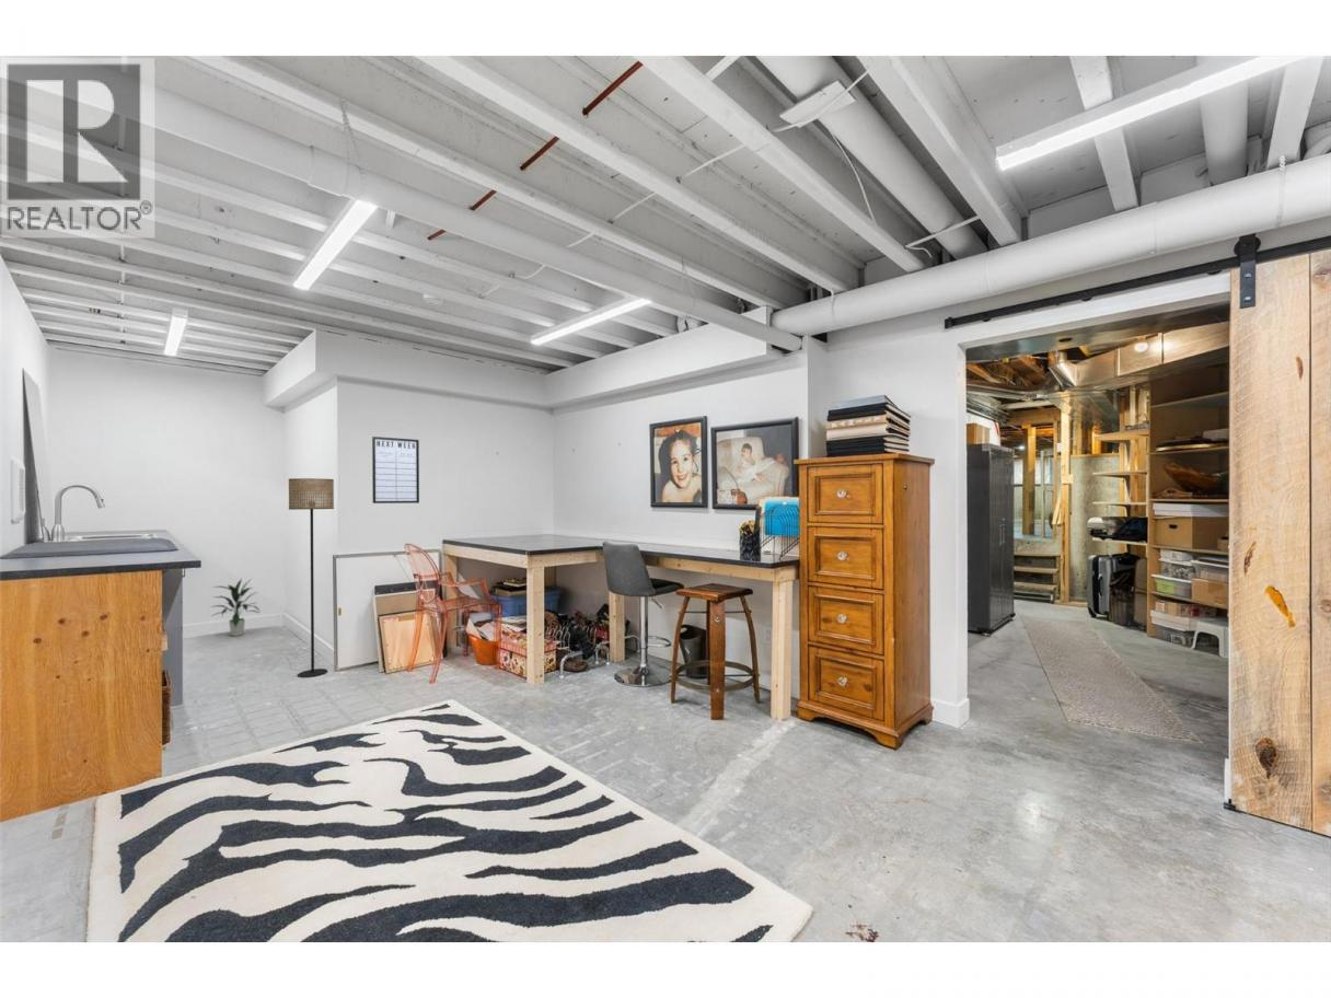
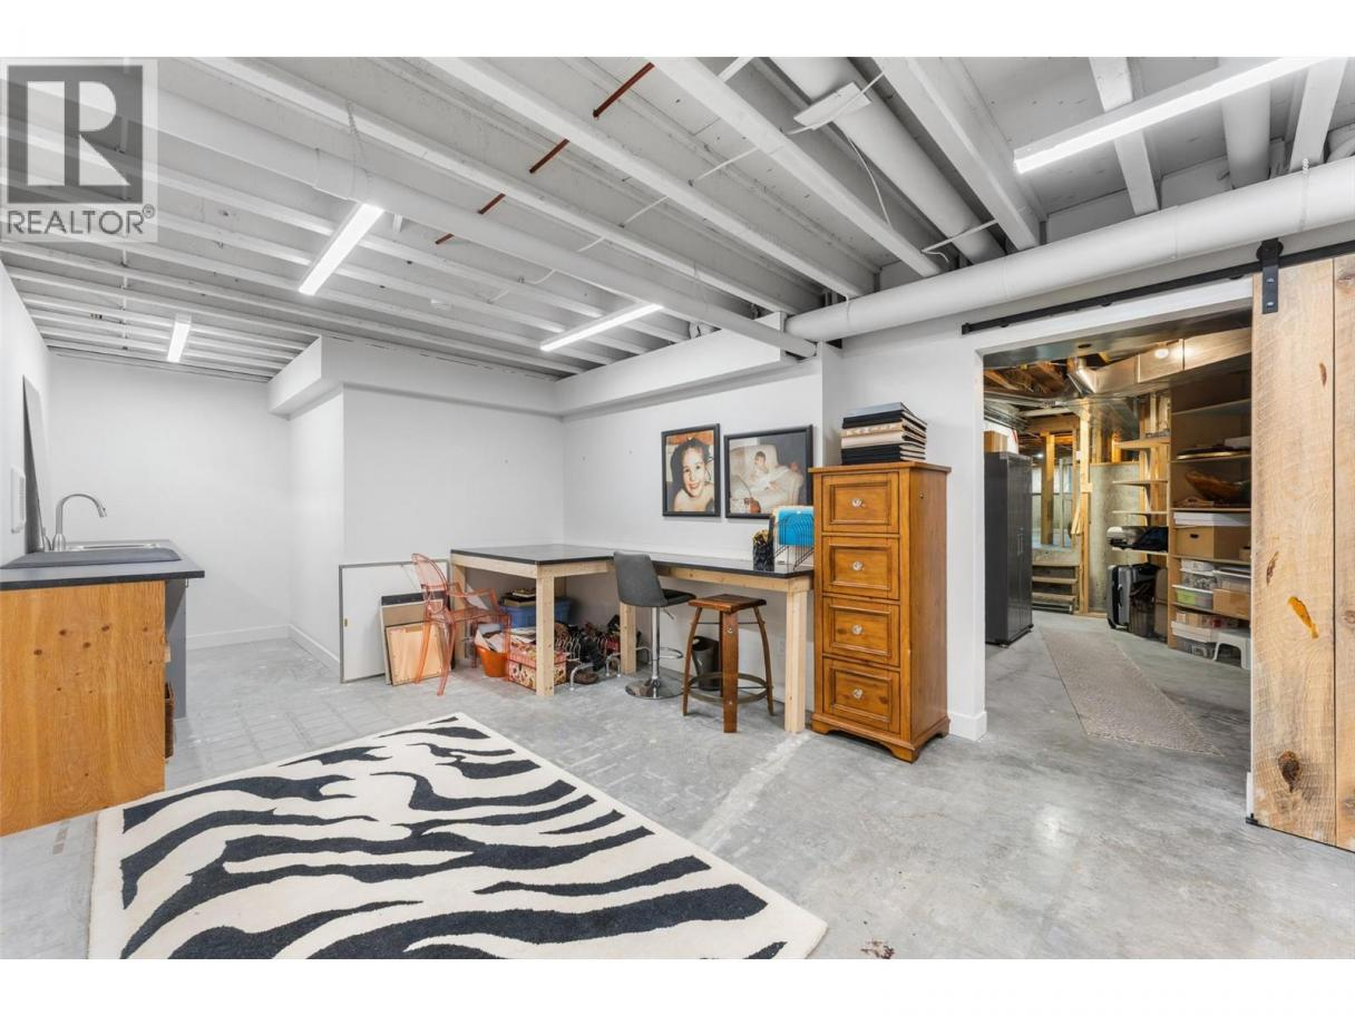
- floor lamp (312, 576)
- indoor plant (235, 606)
- writing board (396, 471)
